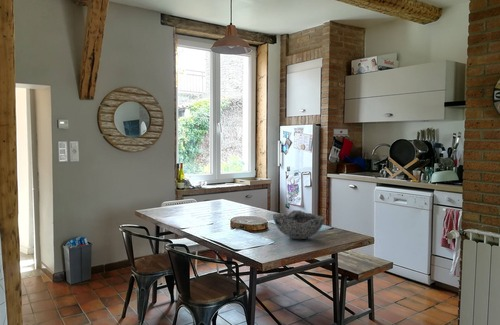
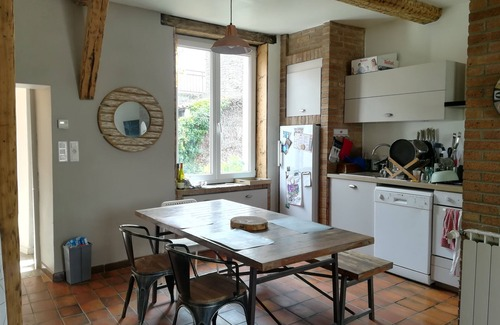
- bowl (298, 226)
